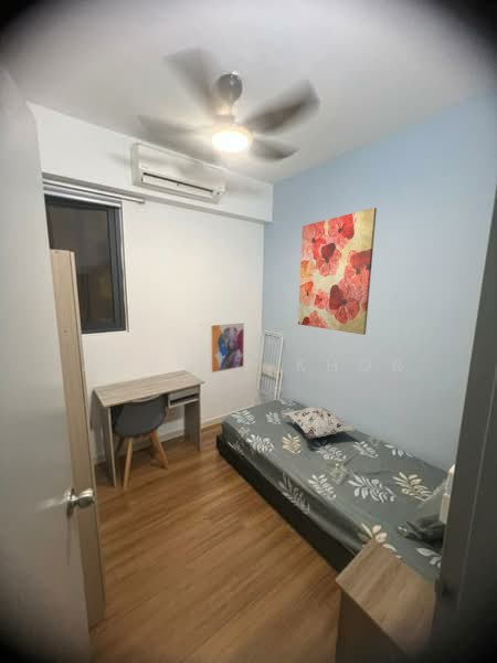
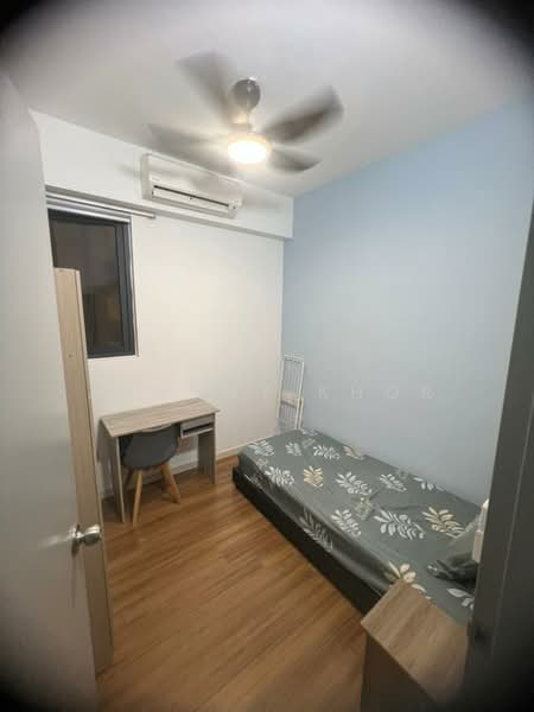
- wall art (228, 347)
- decorative pillow (317, 421)
- wall art (330, 275)
